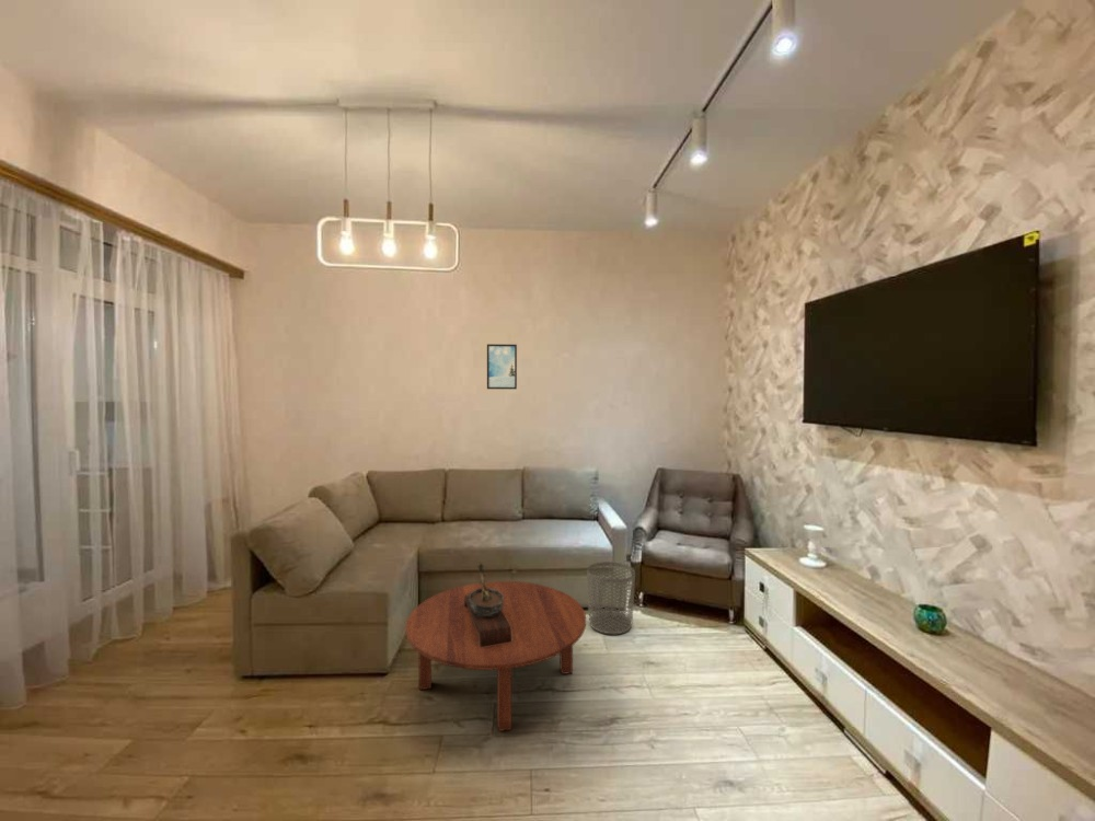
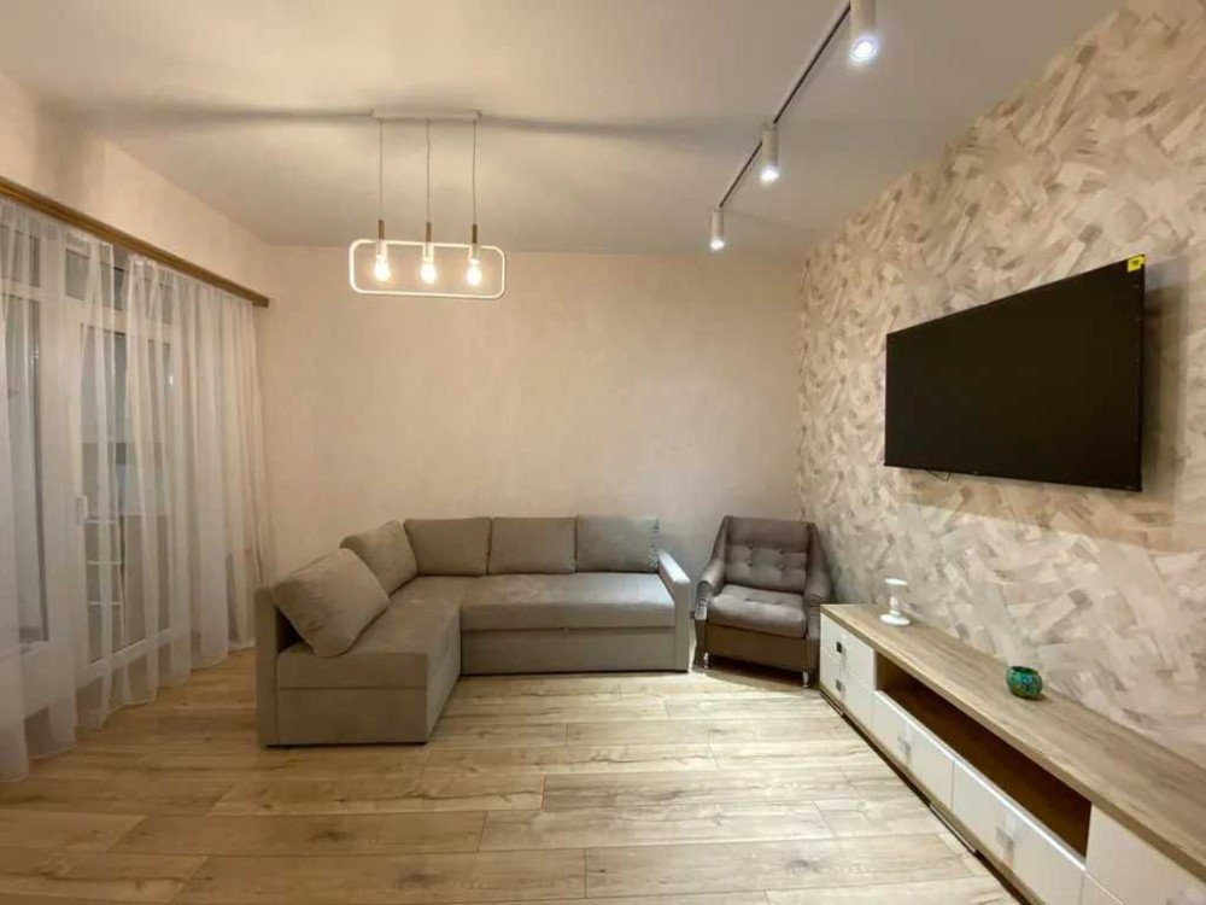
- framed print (502, 367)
- bonsai tree (486, 590)
- coffee table (497, 646)
- waste bin (611, 598)
